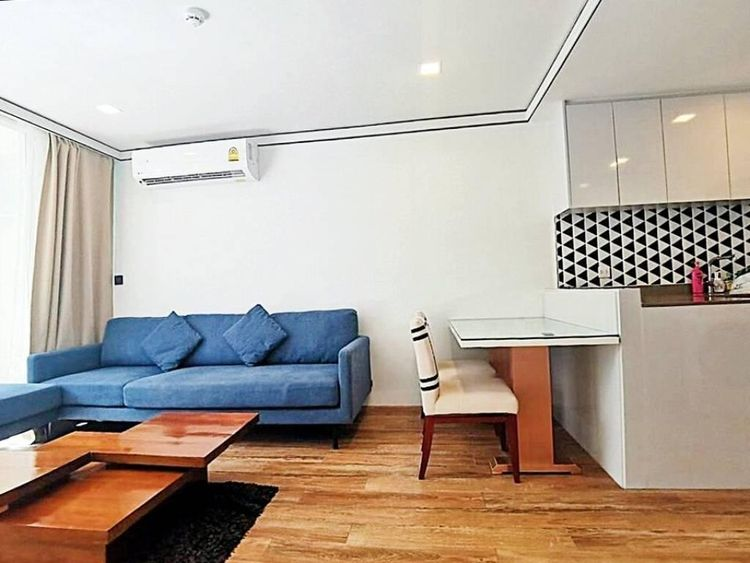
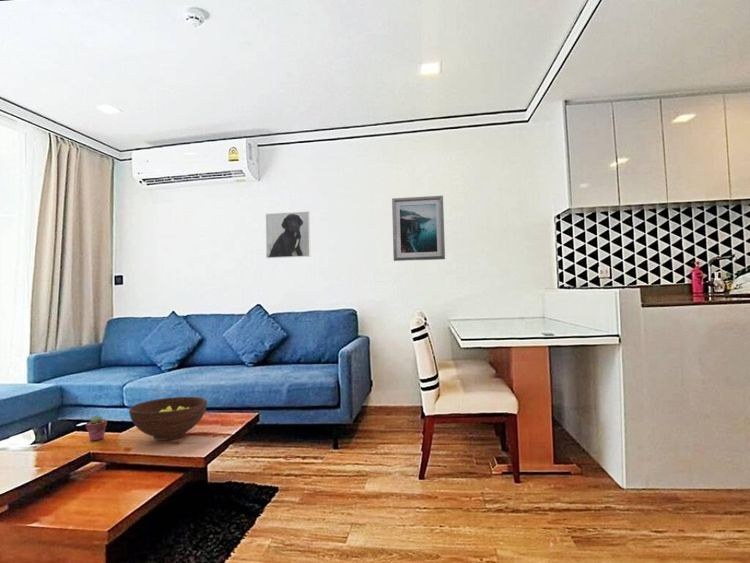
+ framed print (287, 235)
+ potted succulent (96, 427)
+ wall art (418, 228)
+ fruit bowl (169, 420)
